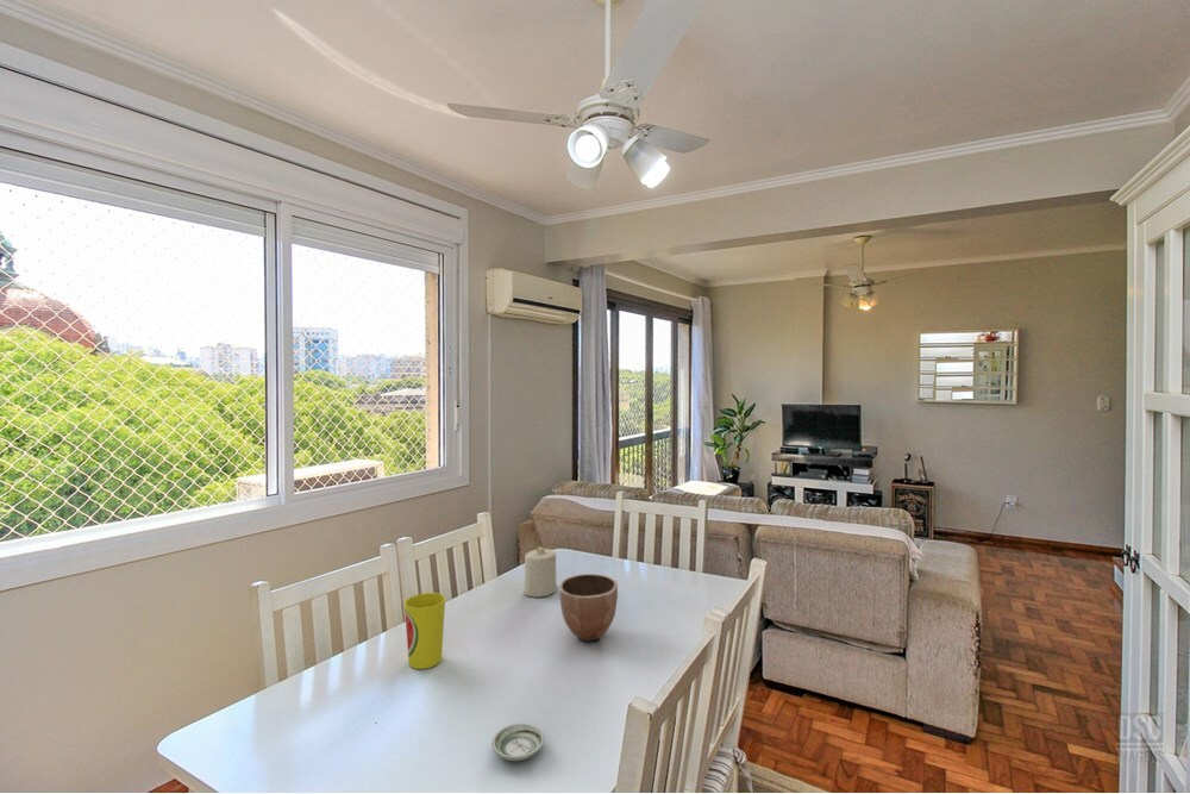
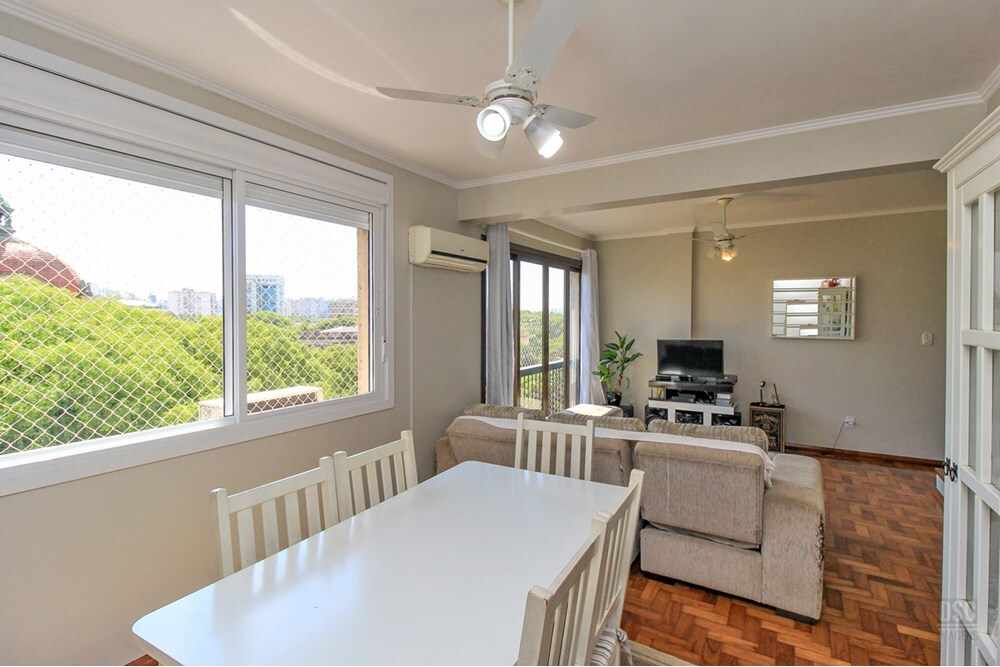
- decorative bowl (588, 609)
- saucer (518, 745)
- cup (425, 630)
- candle (540, 568)
